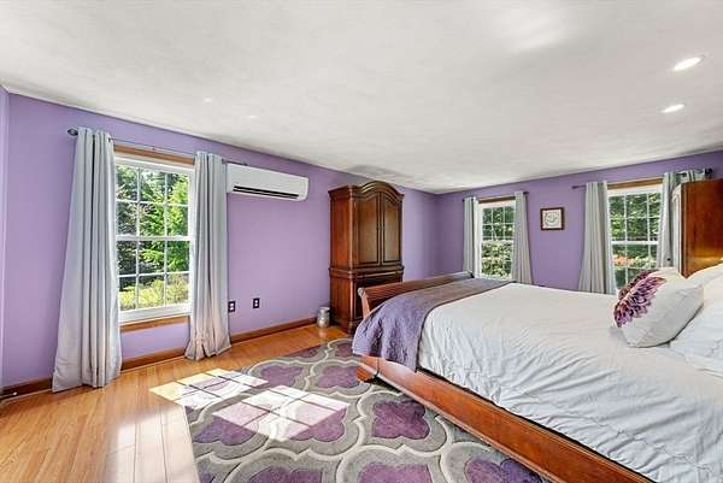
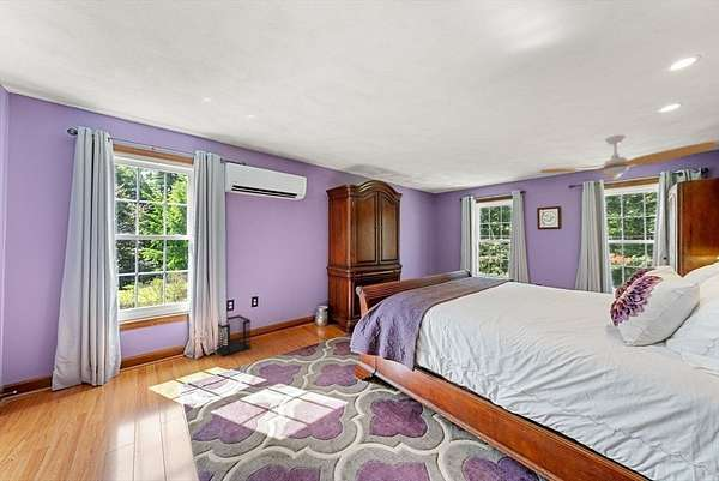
+ electric fan (614, 158)
+ wastebasket (230, 333)
